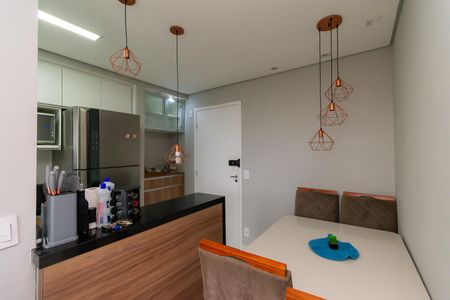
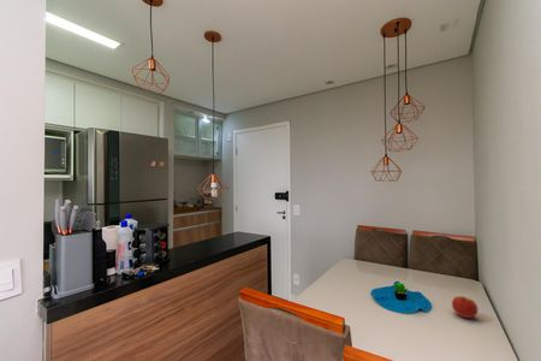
+ apple (464, 306)
